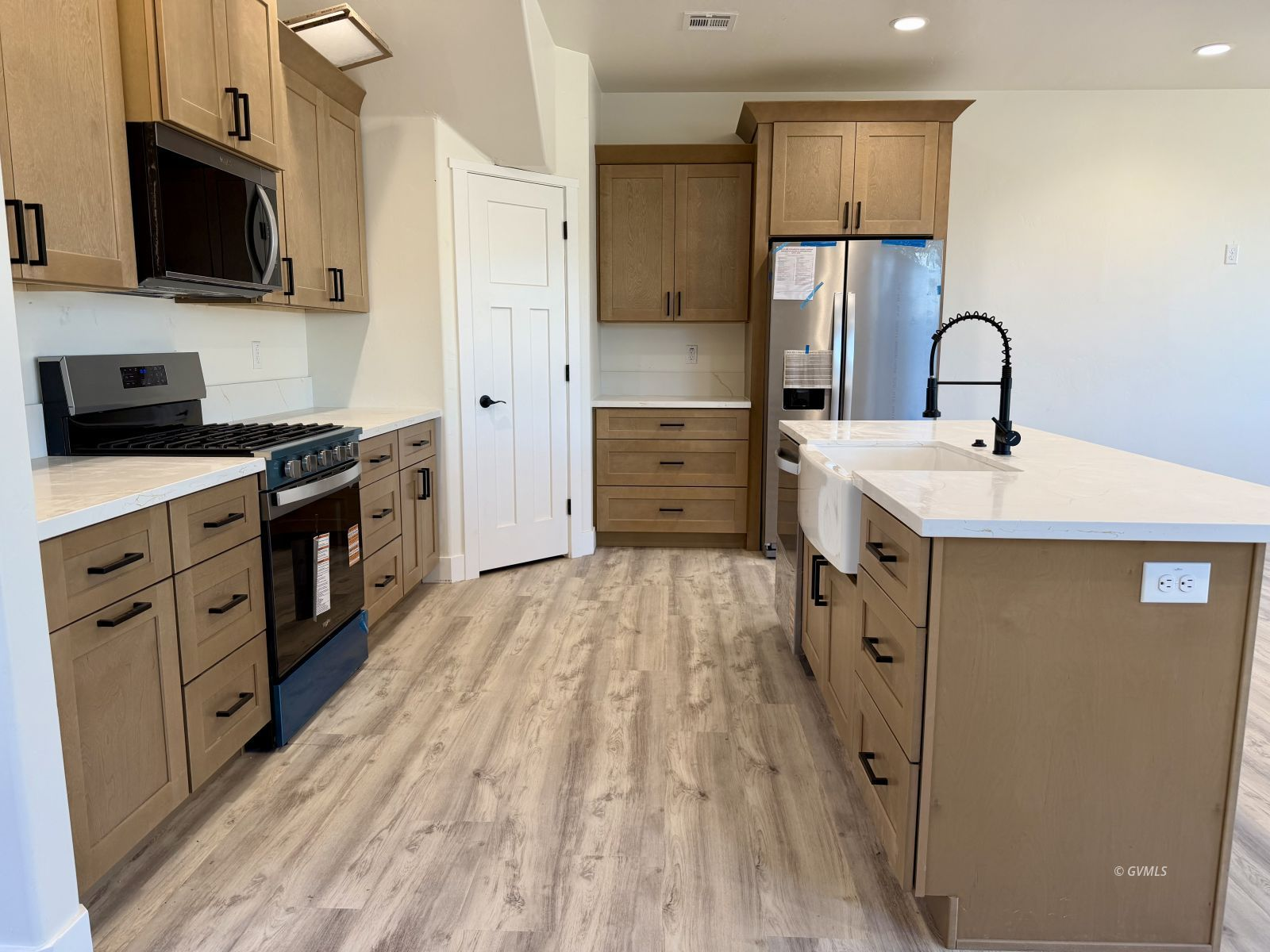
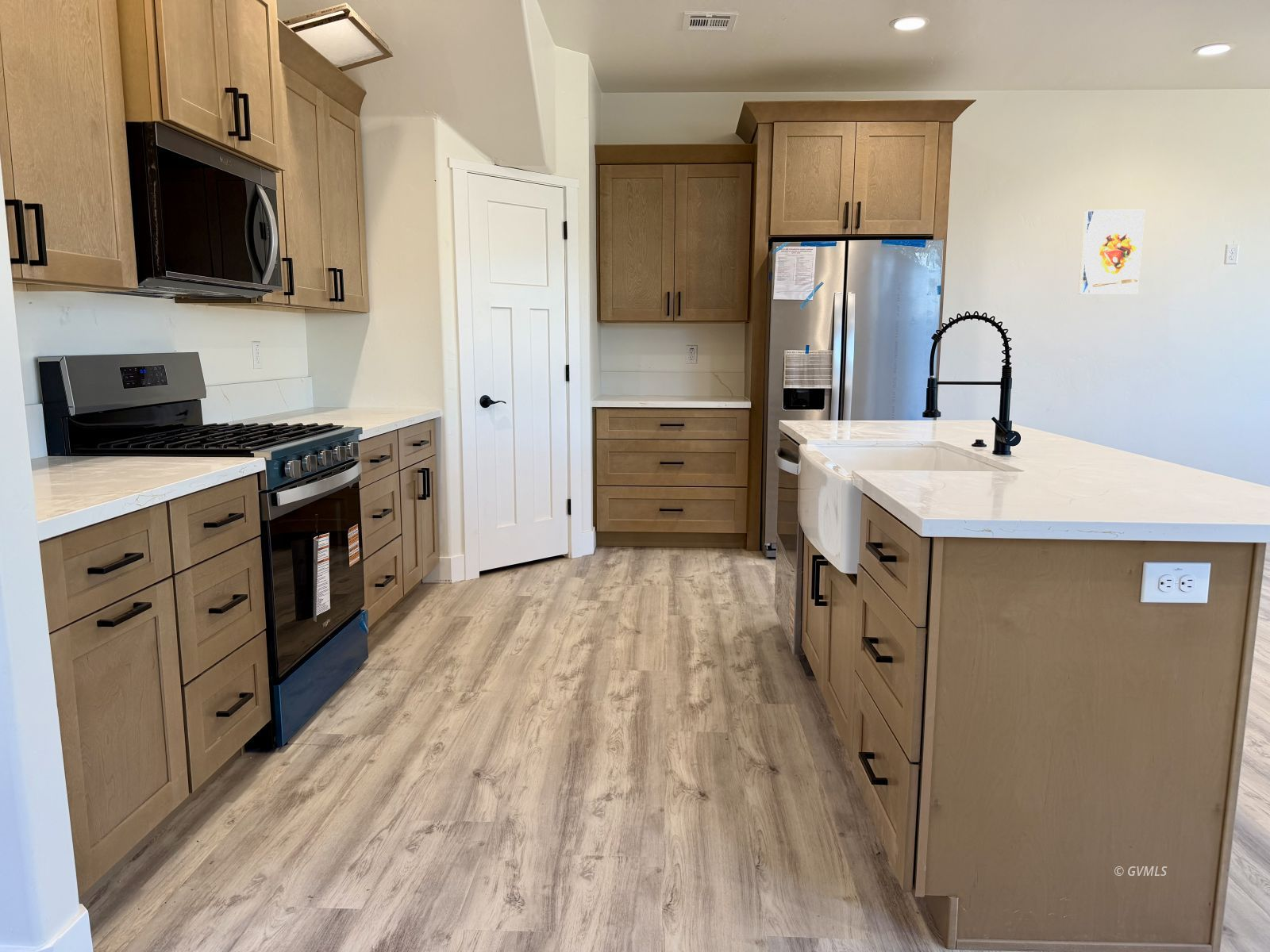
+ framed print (1110, 252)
